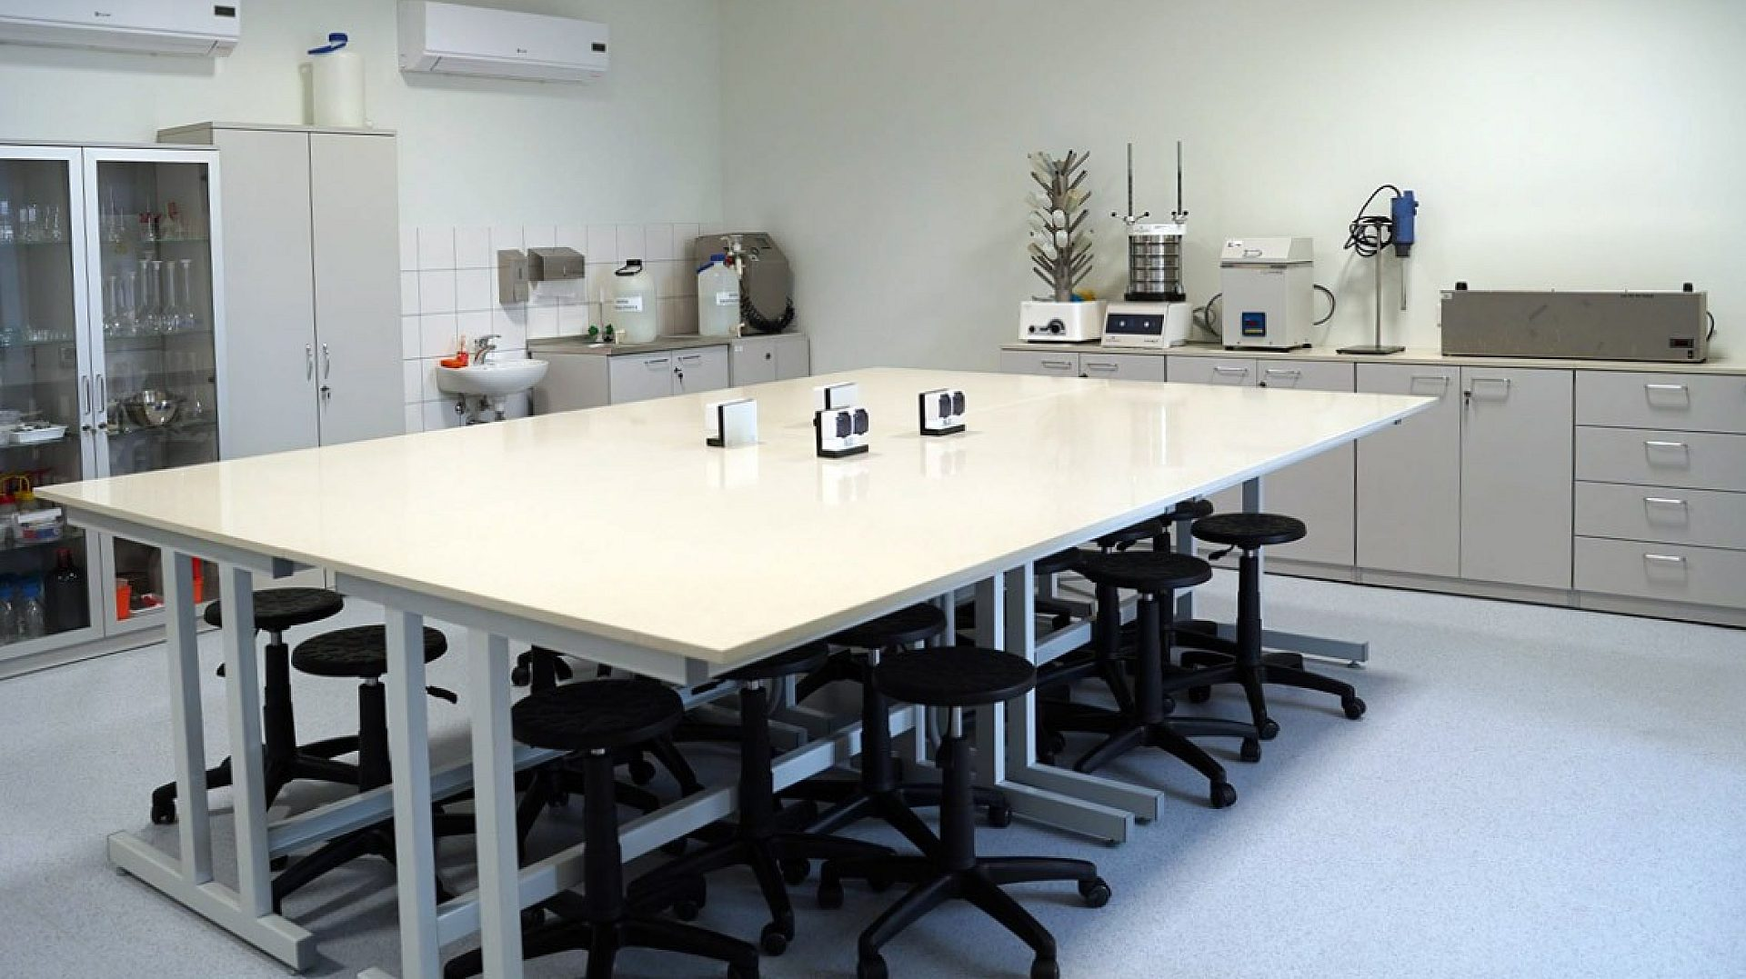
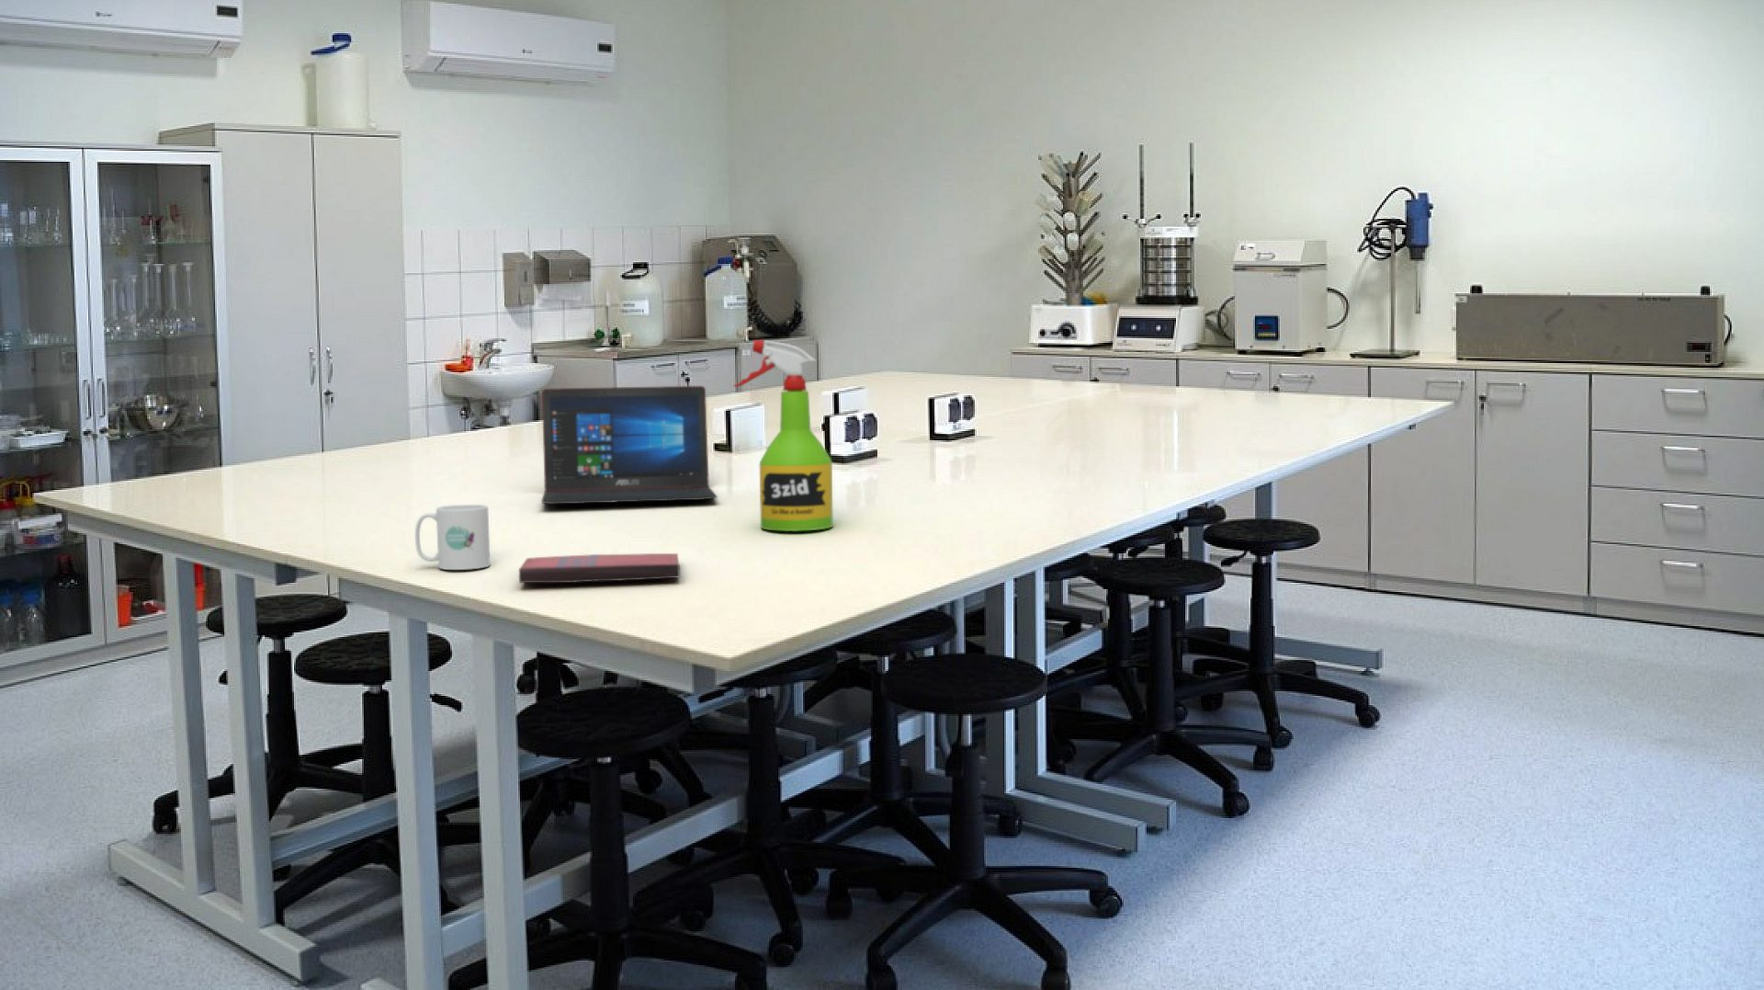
+ laptop (626, 444)
+ mug (452, 537)
+ paperback book (601, 566)
+ spray bottle (783, 433)
